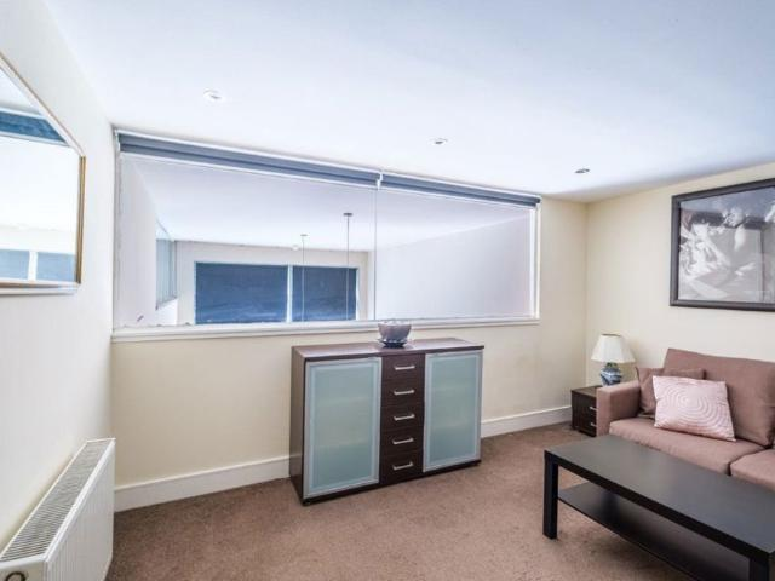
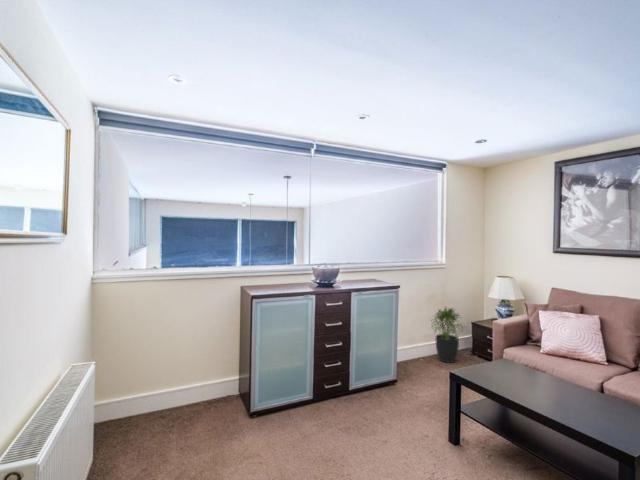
+ potted plant (445, 332)
